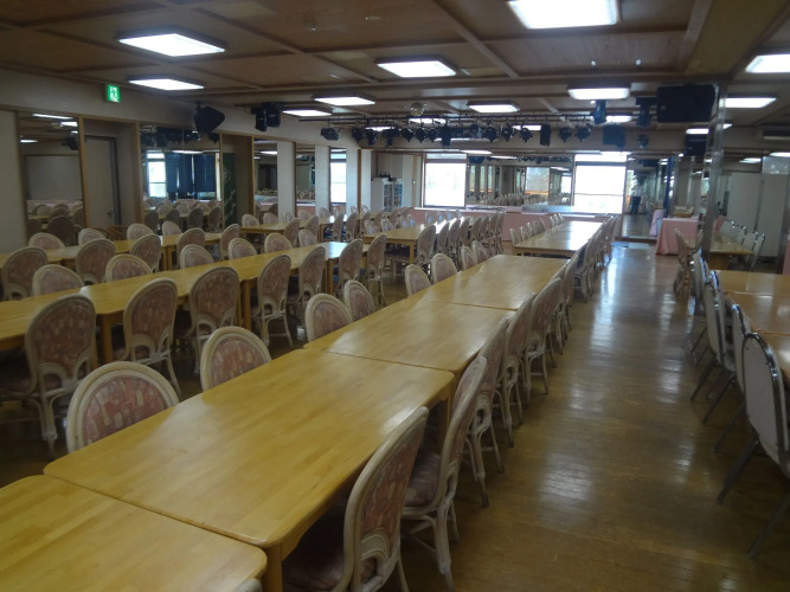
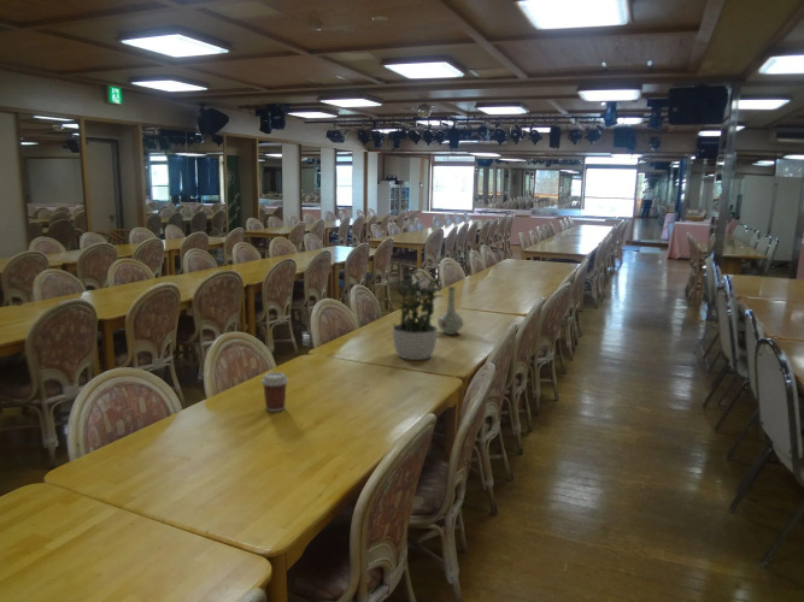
+ coffee cup (275, 391)
+ vase (451, 309)
+ potted plant (418, 313)
